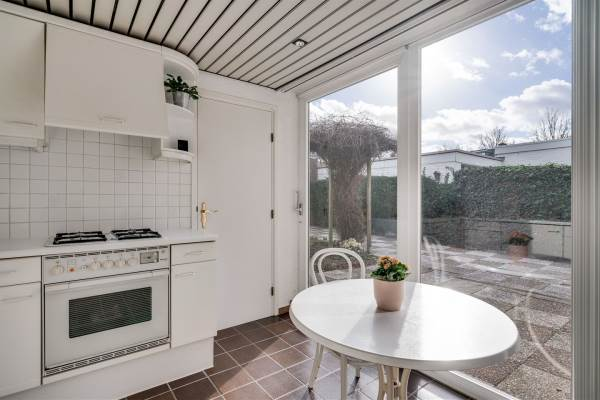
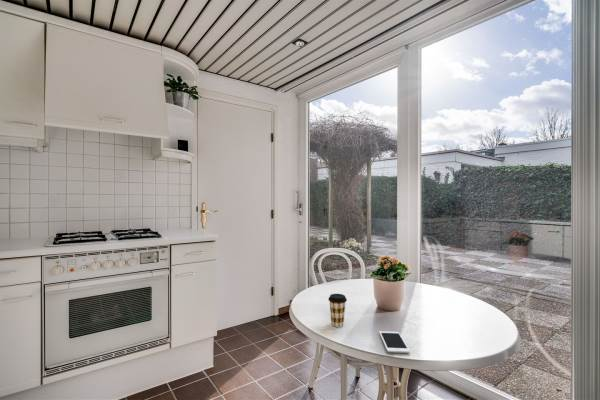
+ coffee cup (337, 310)
+ cell phone (393, 341)
